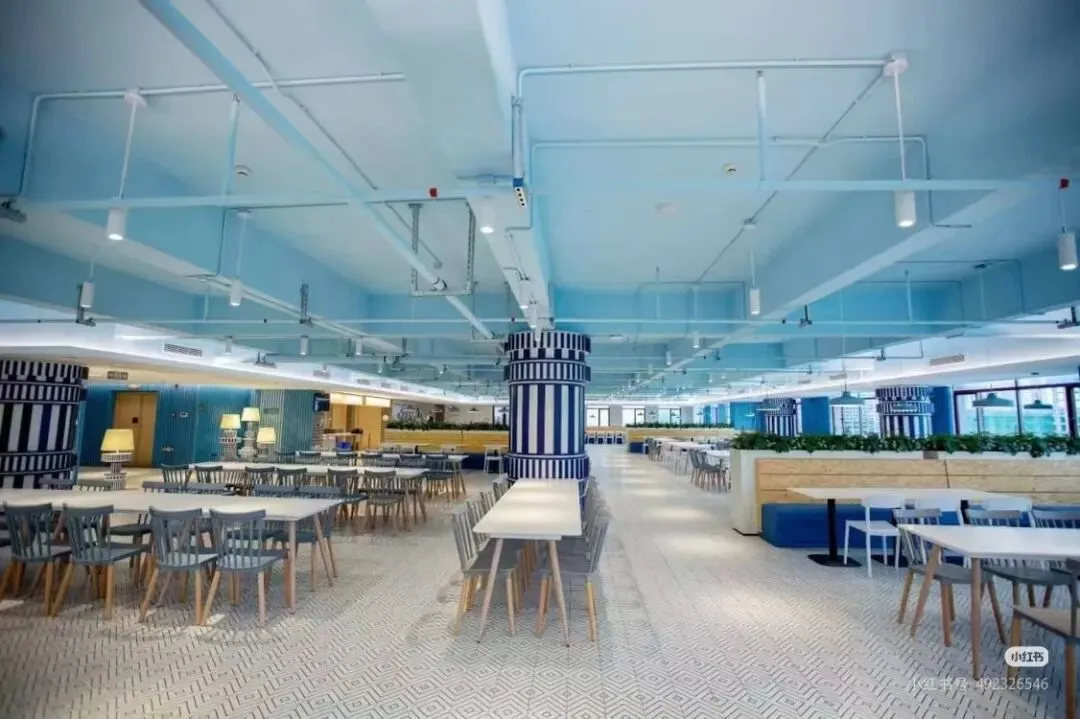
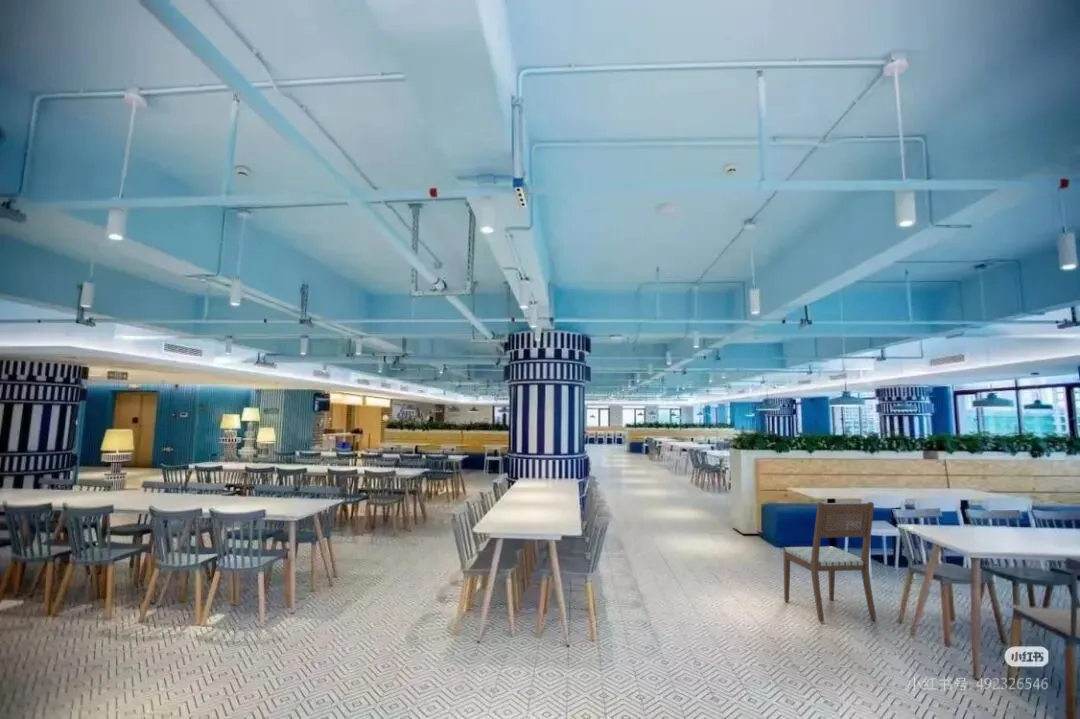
+ chair (826, 553)
